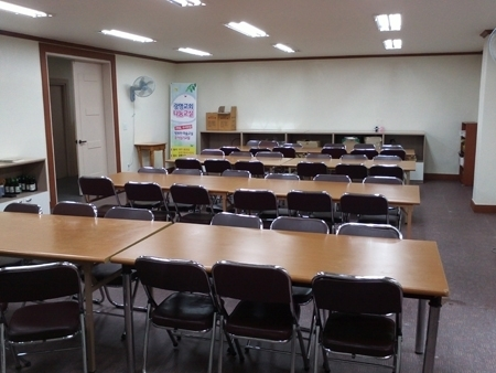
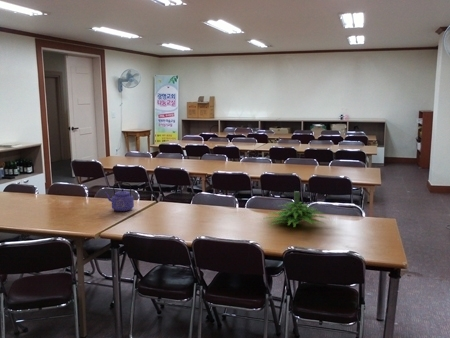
+ kettle (119, 195)
+ plant (296, 207)
